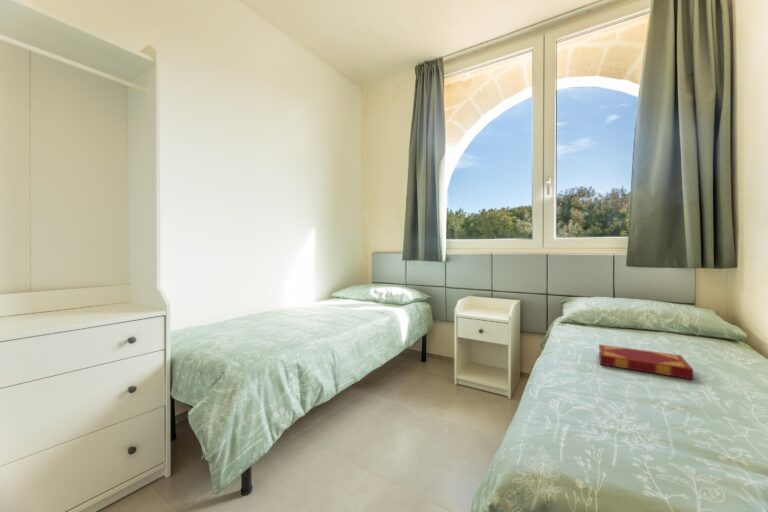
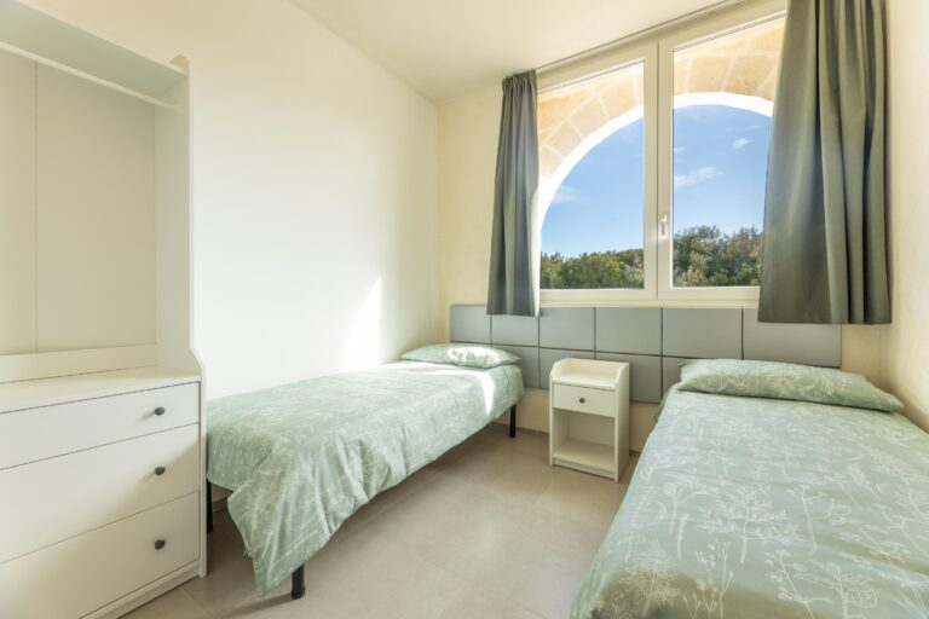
- hardback book (640, 359)
